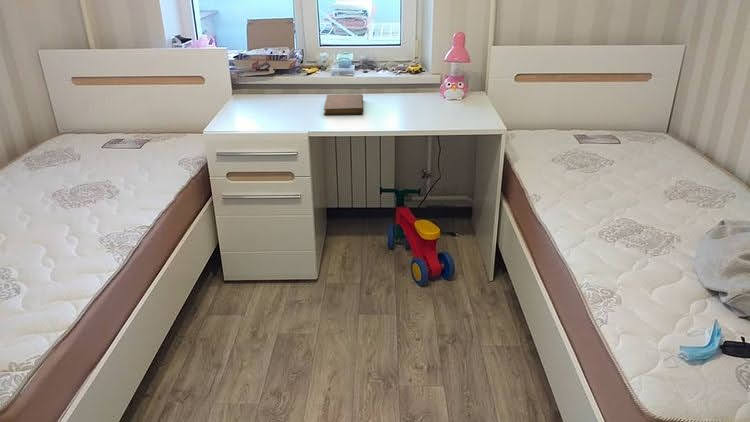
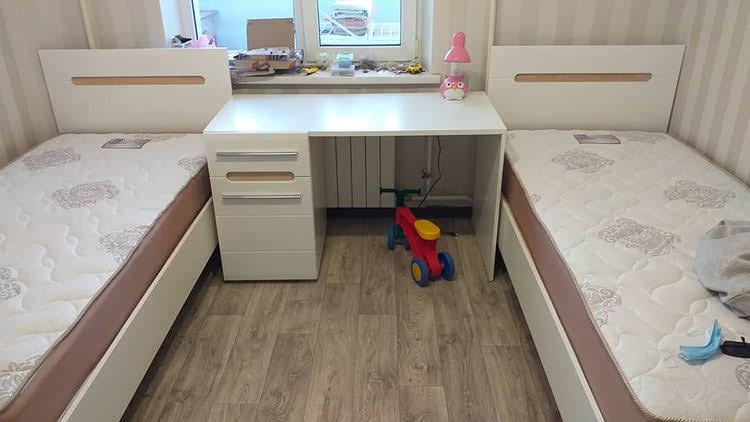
- notebook (344, 103)
